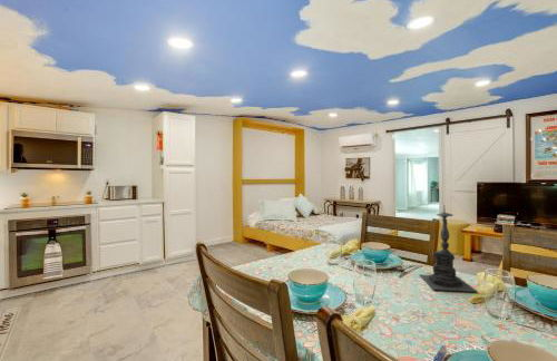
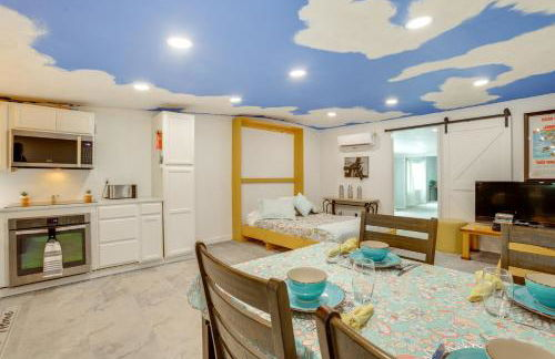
- candle holder (446, 242)
